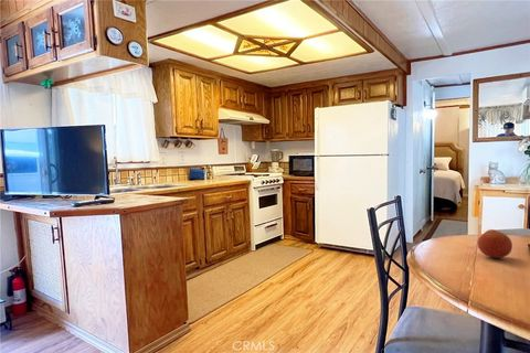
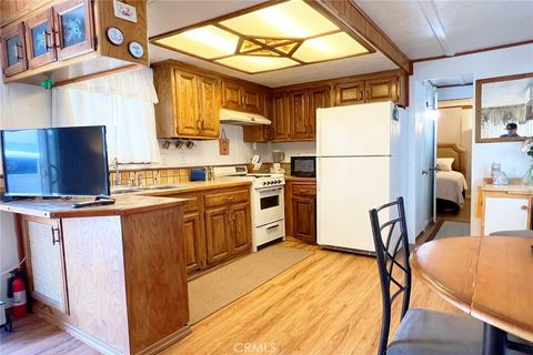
- fruit (494, 243)
